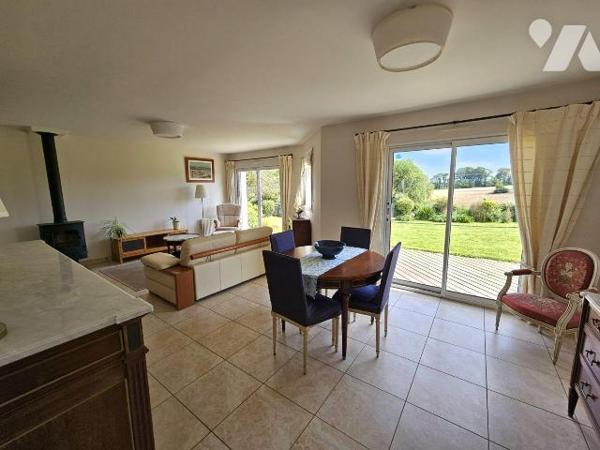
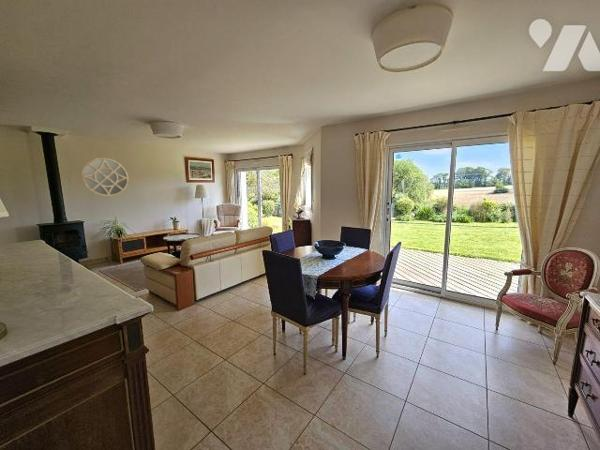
+ home mirror (106, 177)
